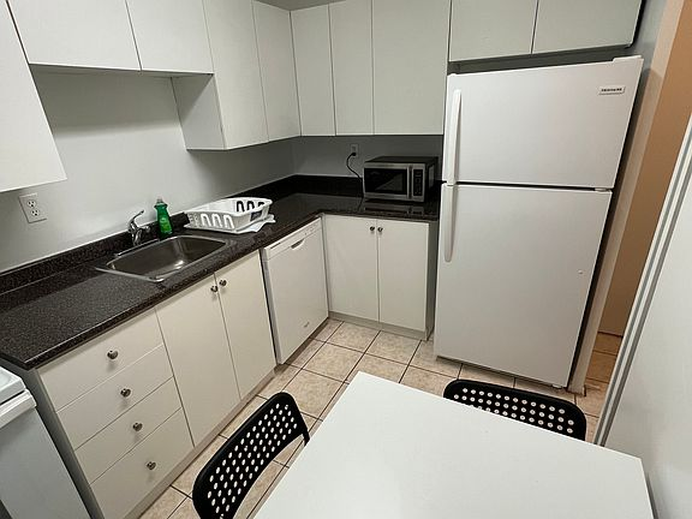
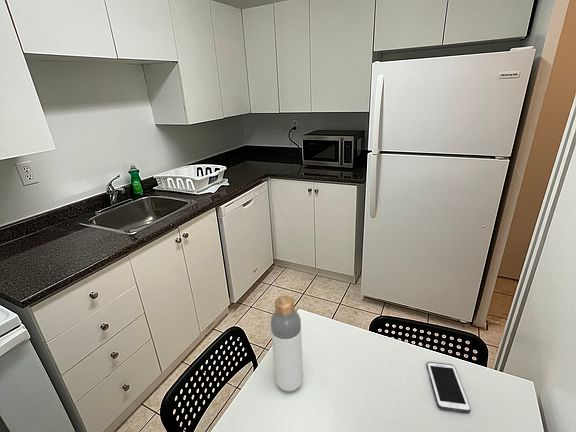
+ cell phone (446, 385)
+ bottle (287, 344)
